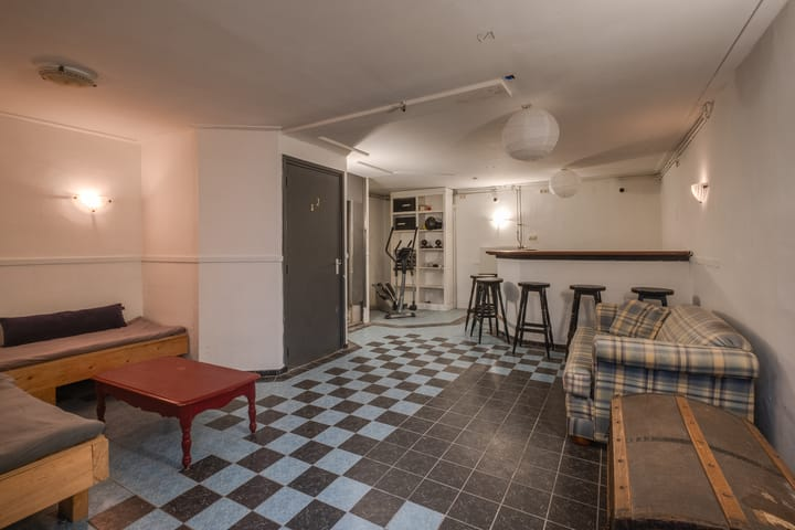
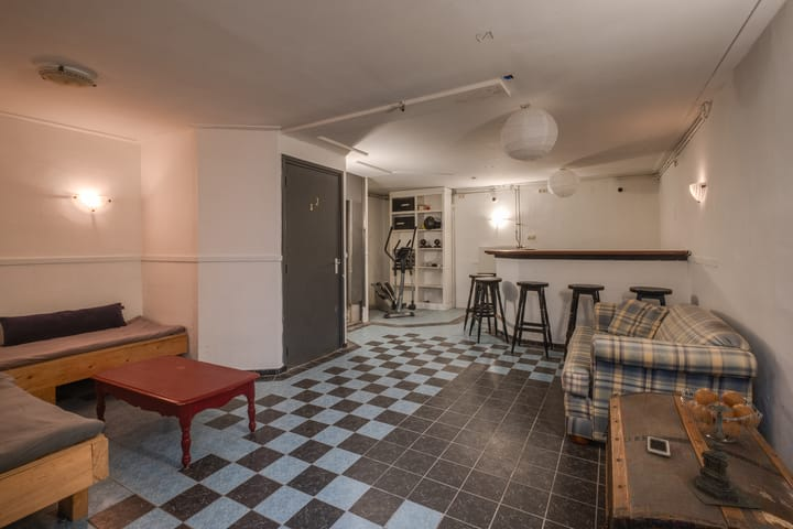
+ candle holder (717, 441)
+ cell phone (658, 445)
+ fruit basket (721, 413)
